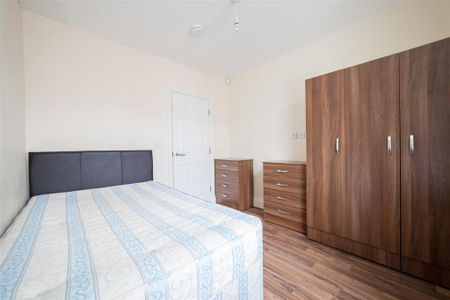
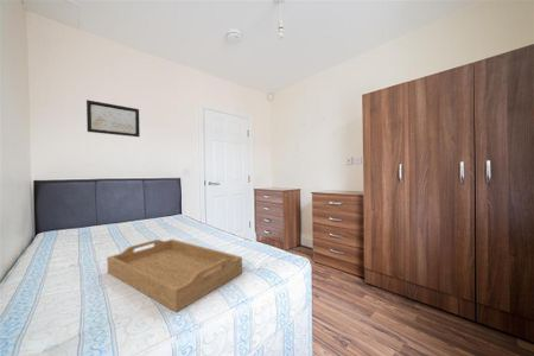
+ wall art (114, 119)
+ serving tray (173, 262)
